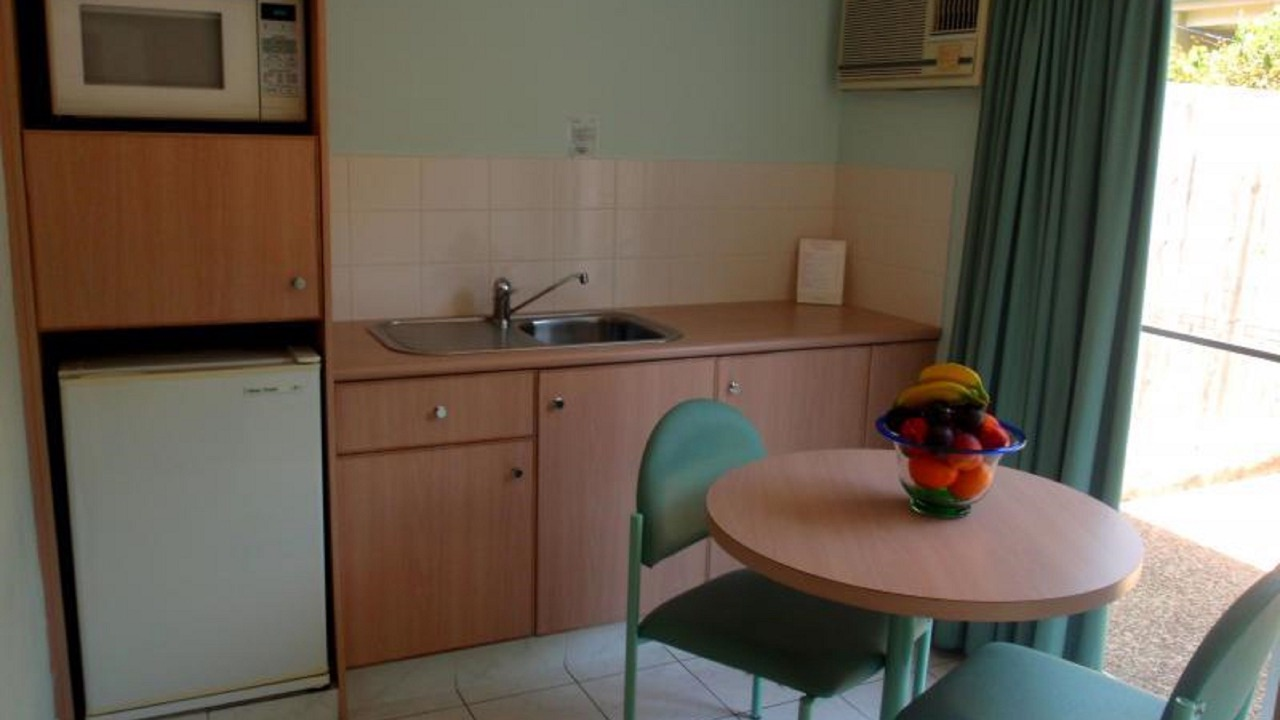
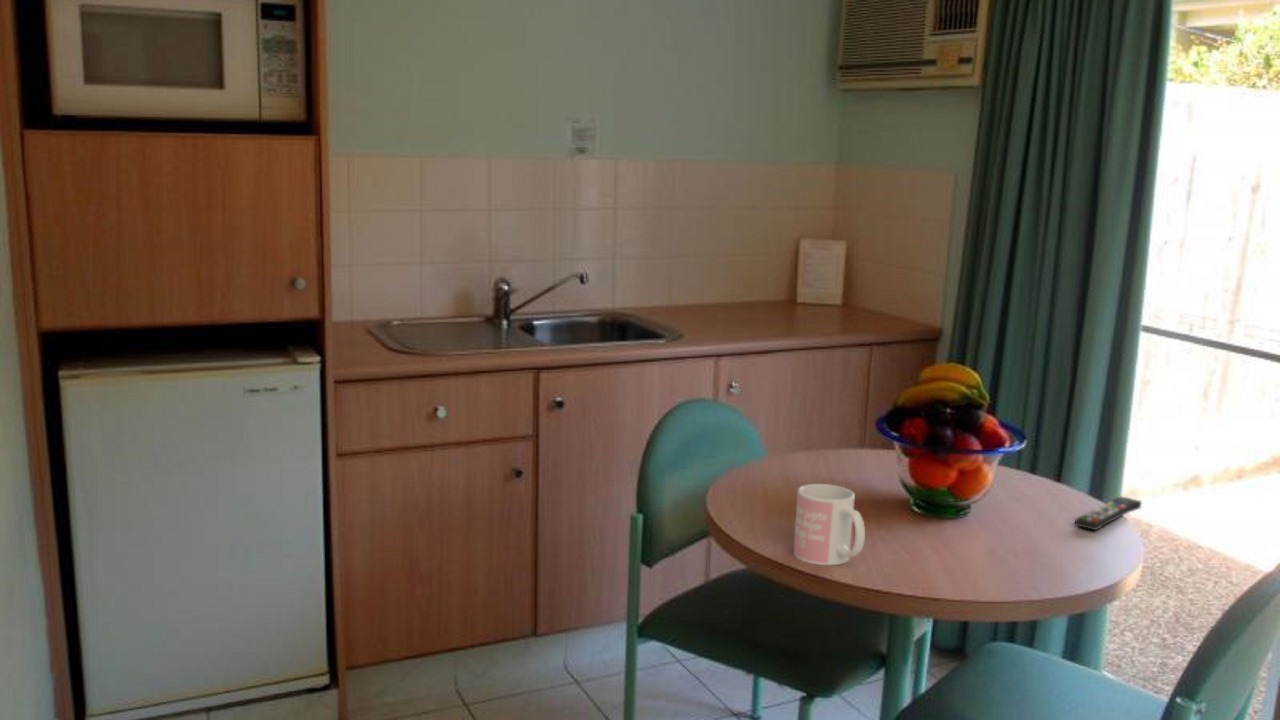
+ remote control (1109, 512)
+ mug (830, 526)
